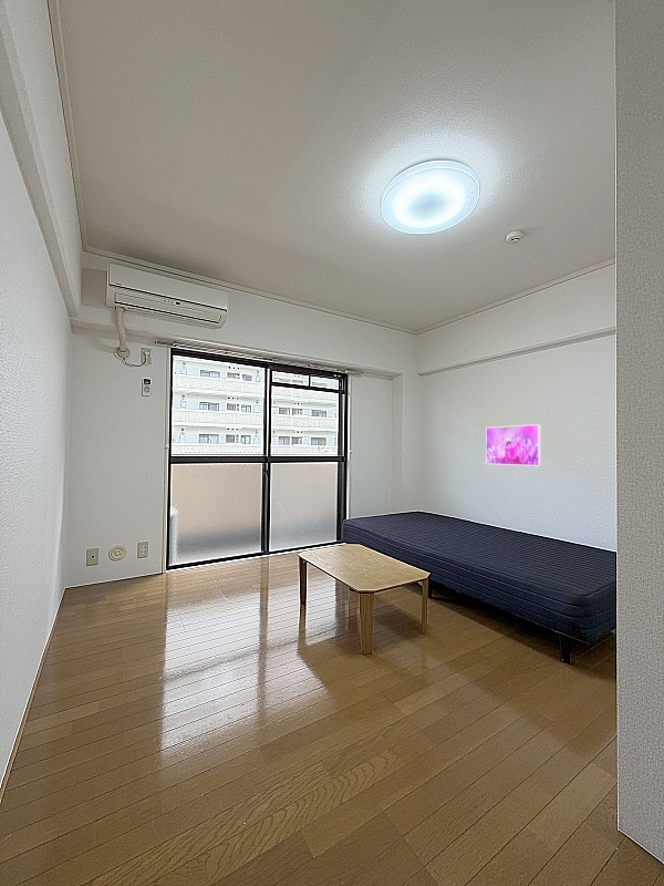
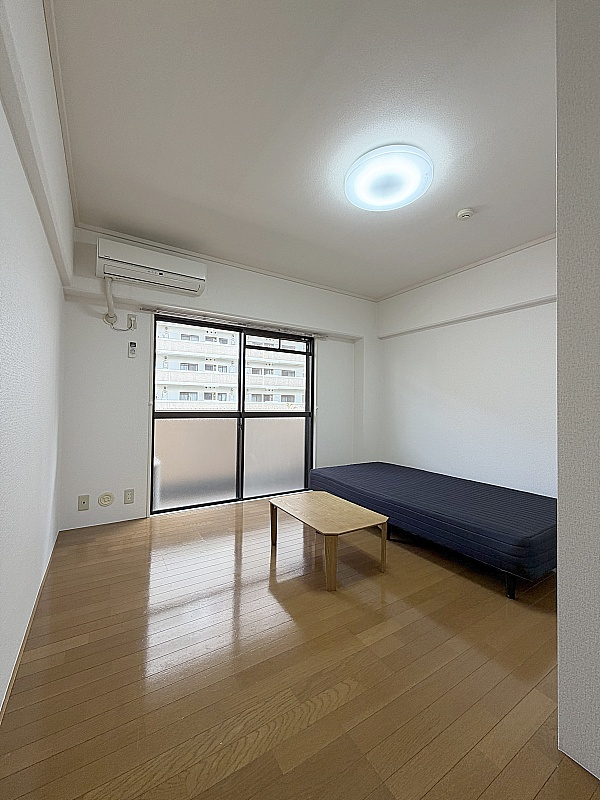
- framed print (511, 445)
